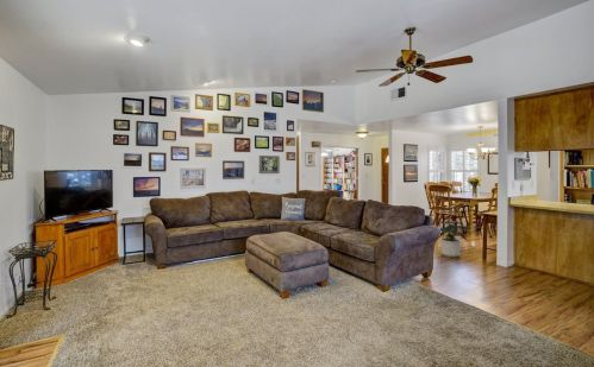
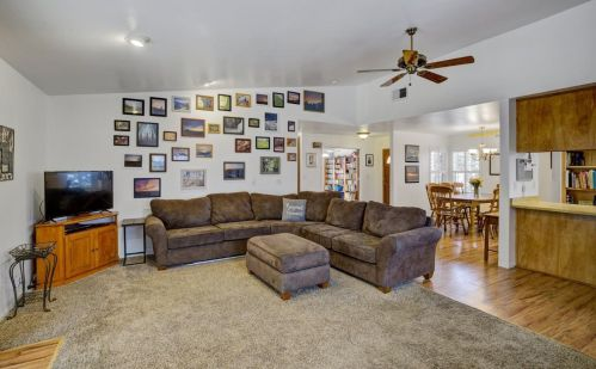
- potted plant (450, 239)
